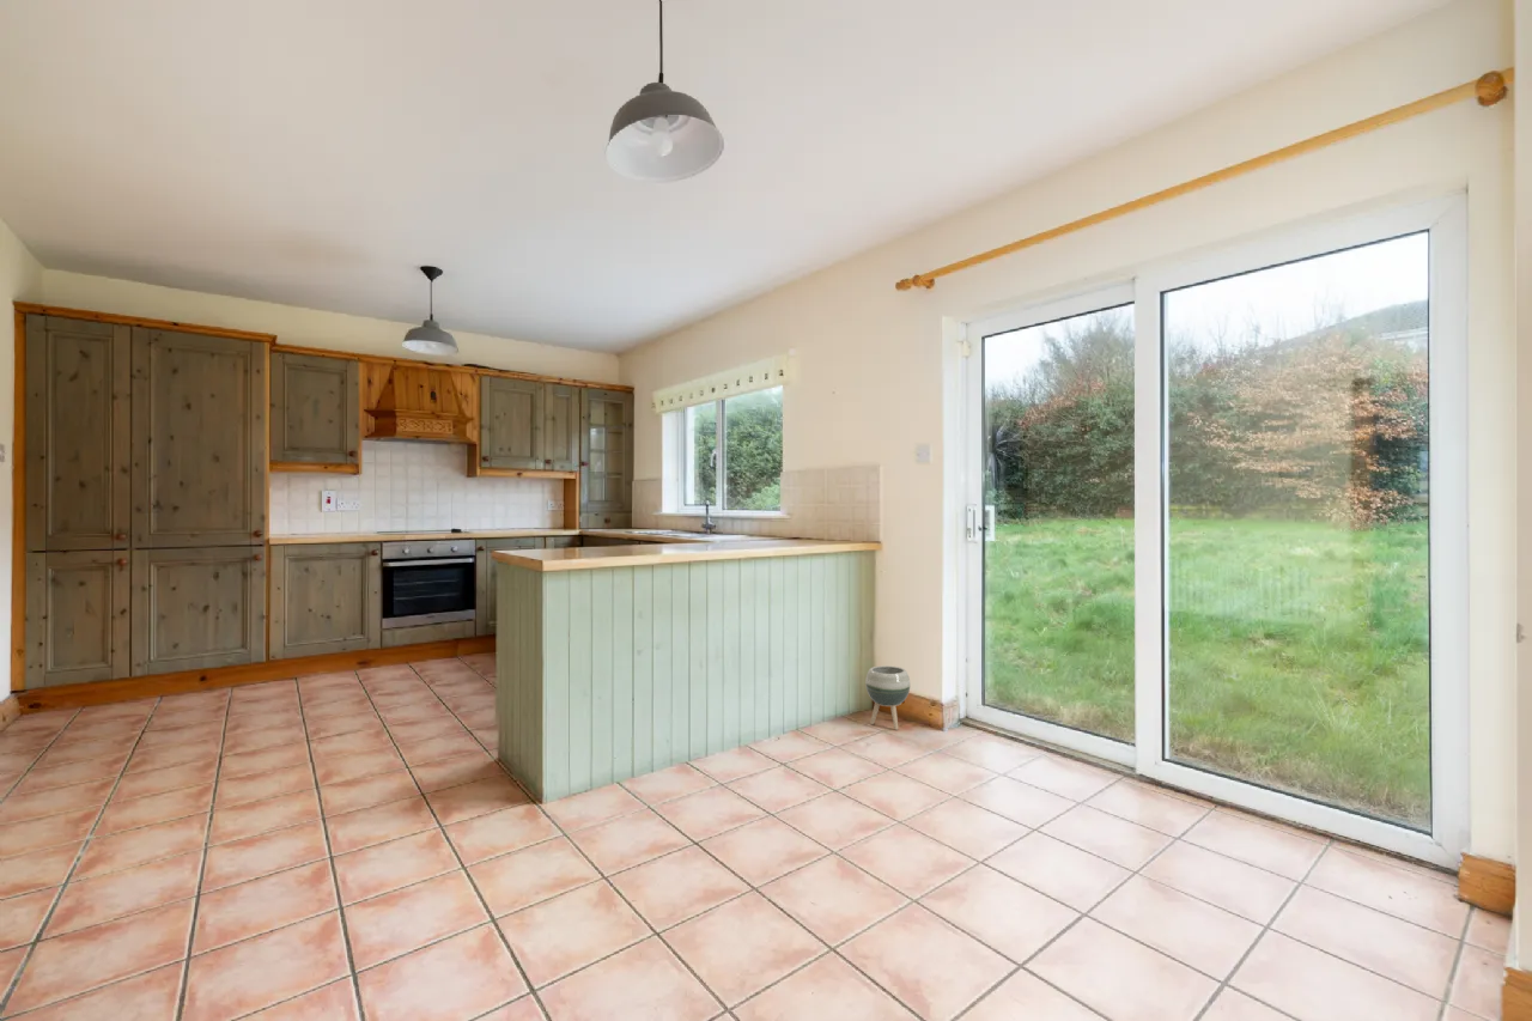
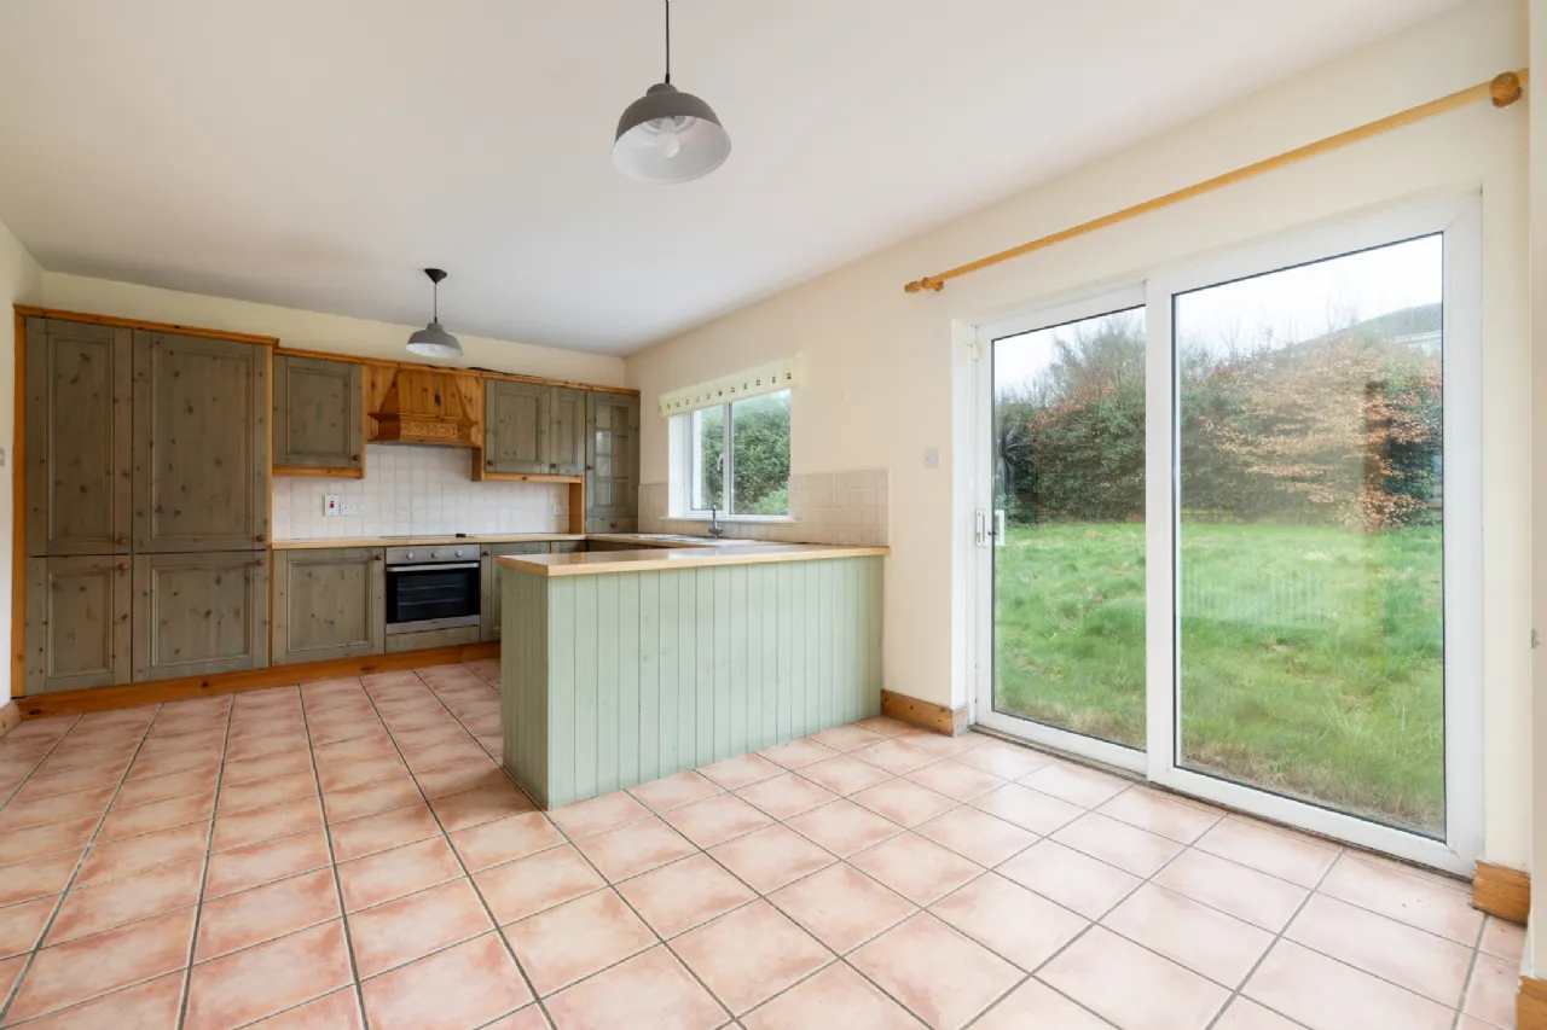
- planter (887, 697)
